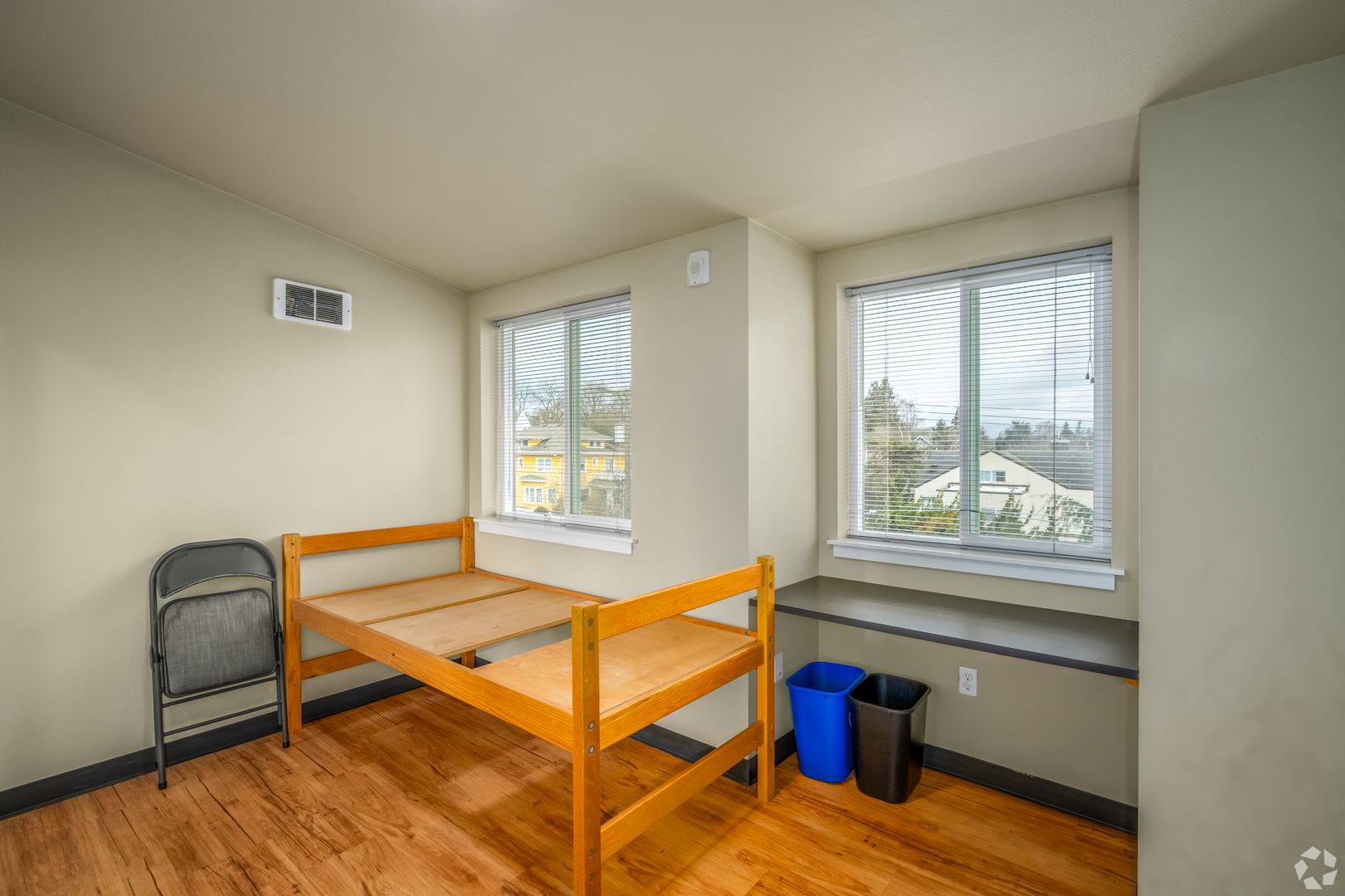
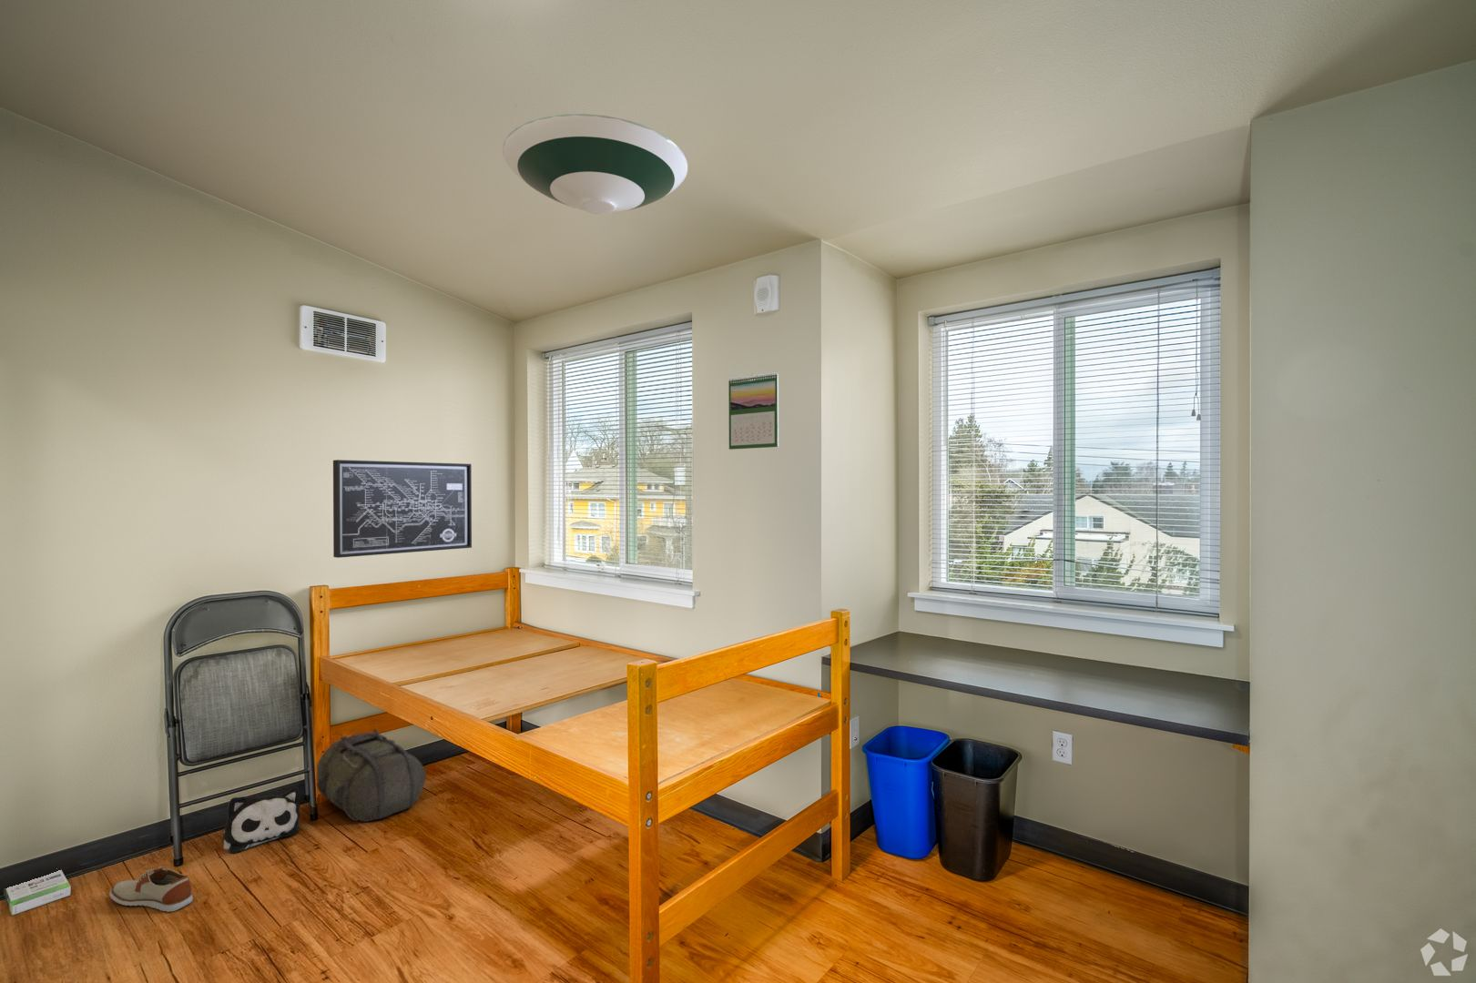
+ plush toy (257, 809)
+ backpack (371, 768)
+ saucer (597, 185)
+ shoe (153, 883)
+ calendar (752, 410)
+ box (36, 890)
+ wall art (407, 507)
